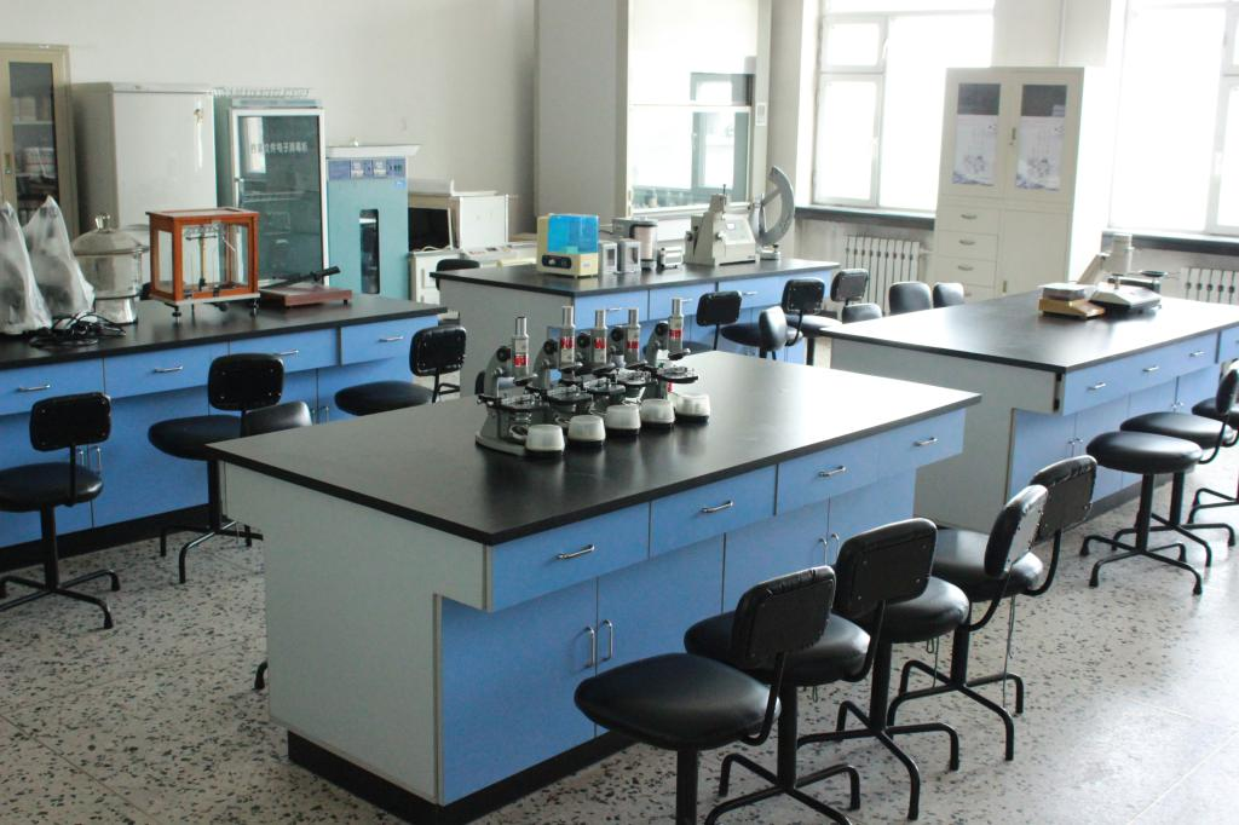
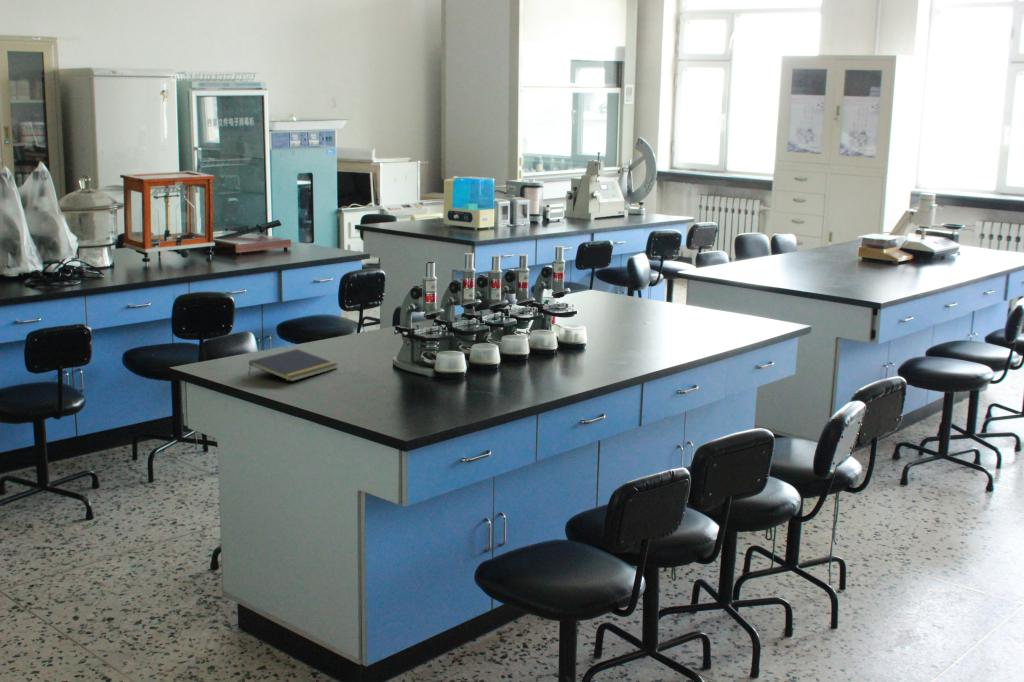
+ notepad (294, 364)
